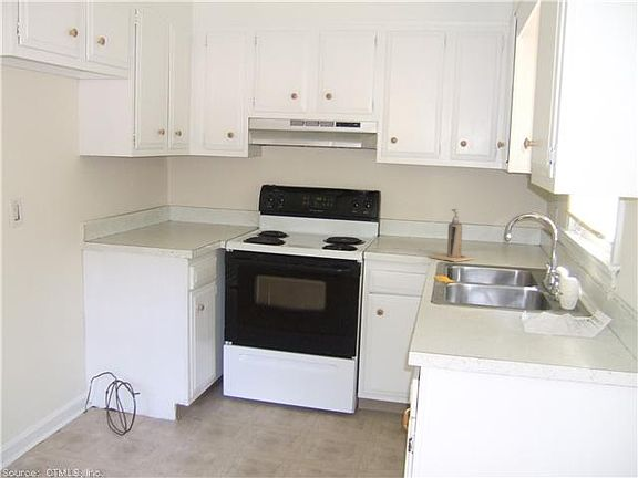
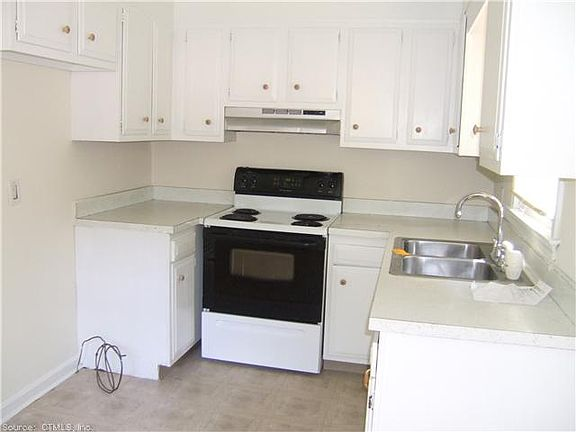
- soap dispenser (452, 233)
